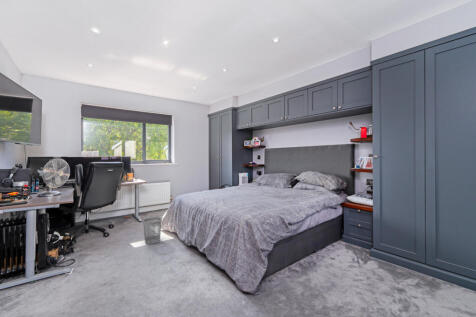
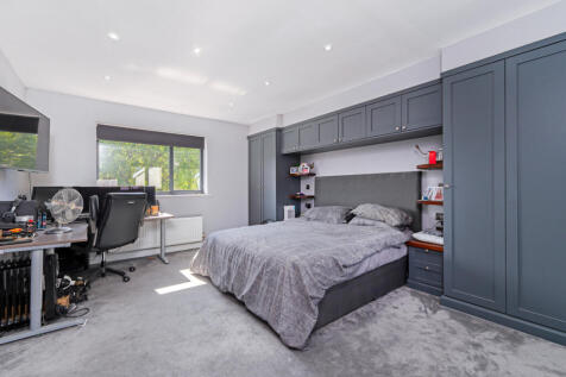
- wastebasket (152, 231)
